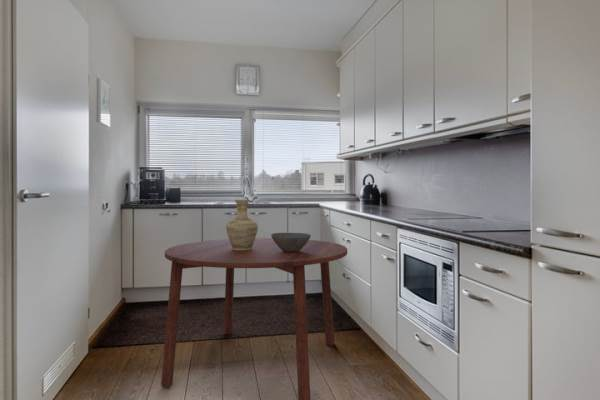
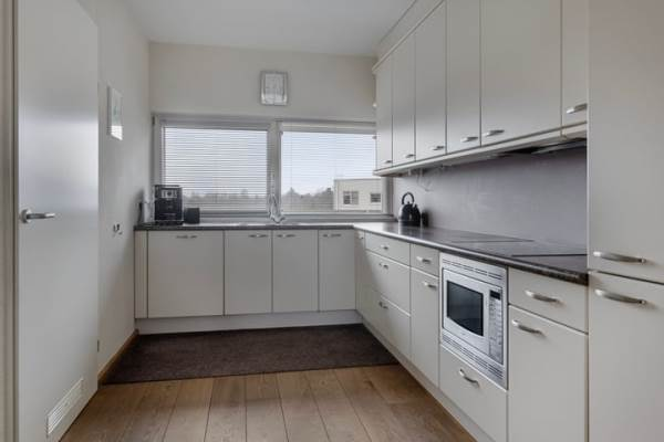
- vase (242, 223)
- dining table (232, 305)
- bowl (291, 242)
